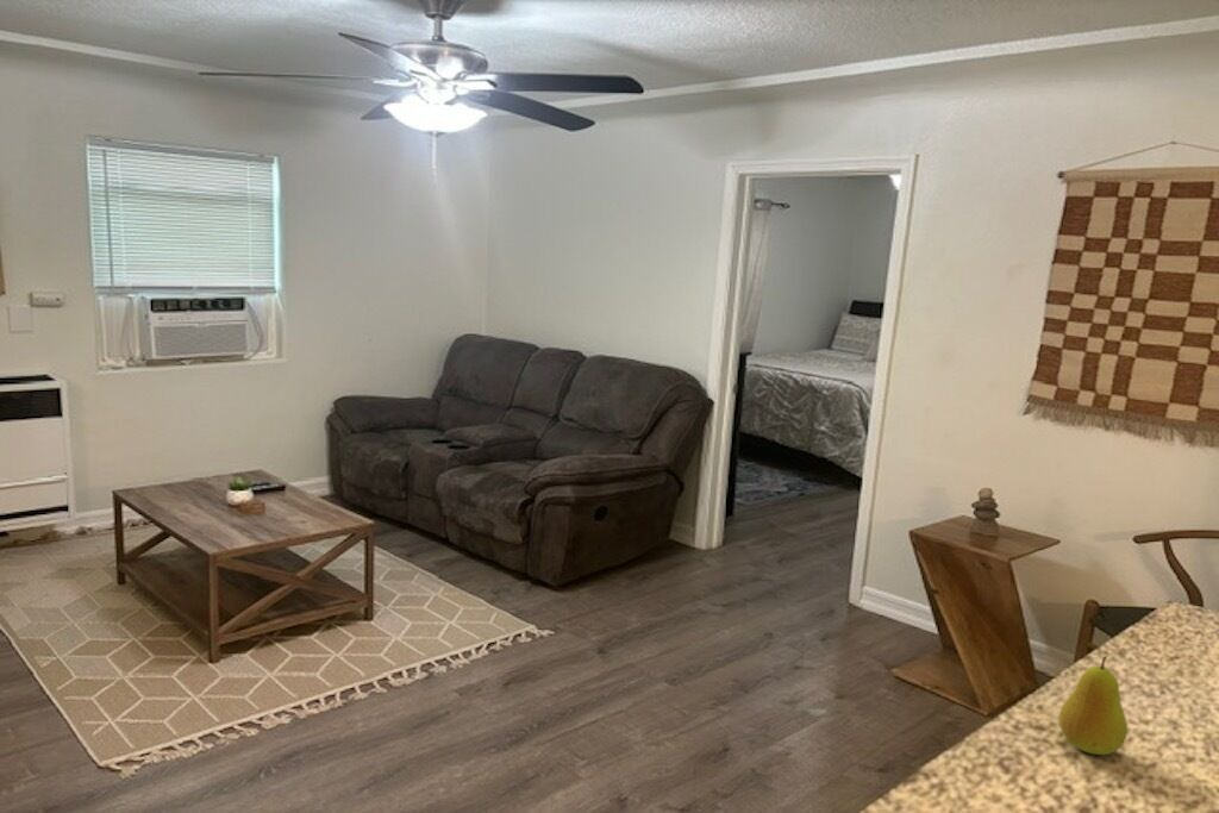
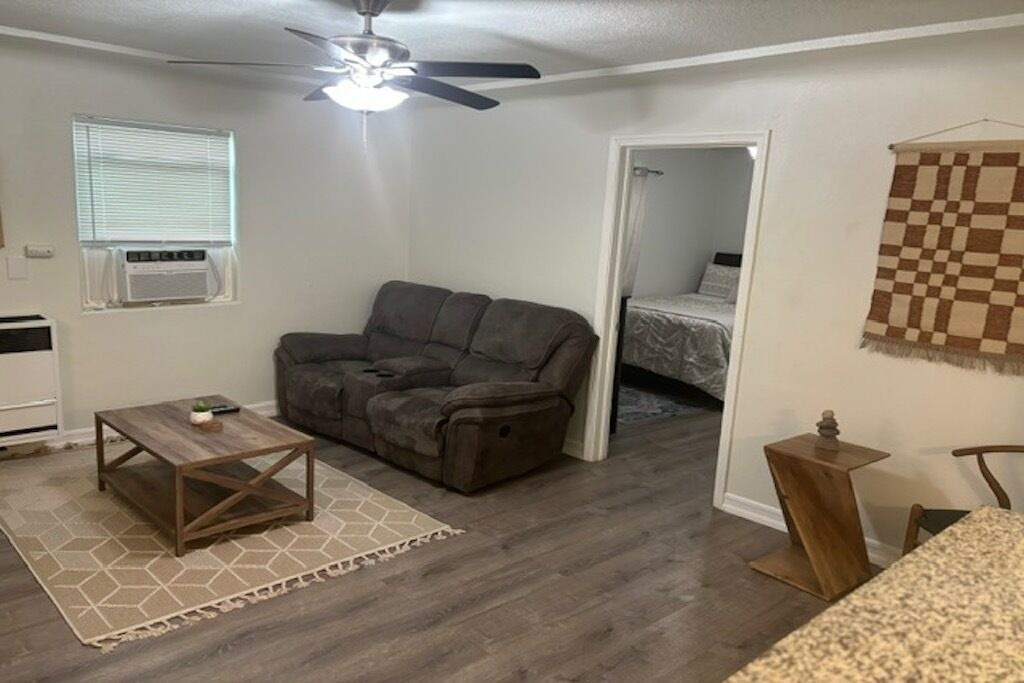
- fruit (1096, 701)
